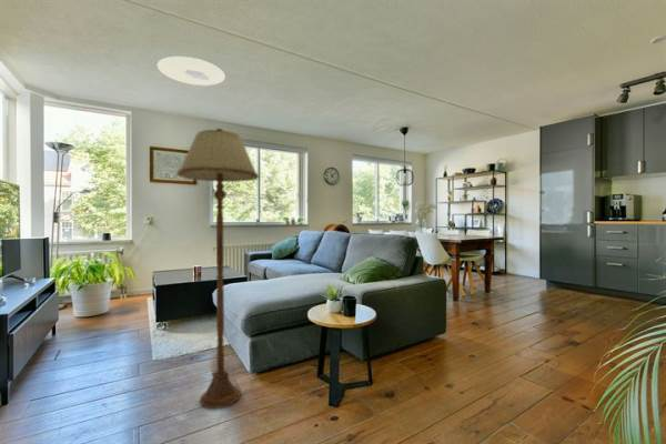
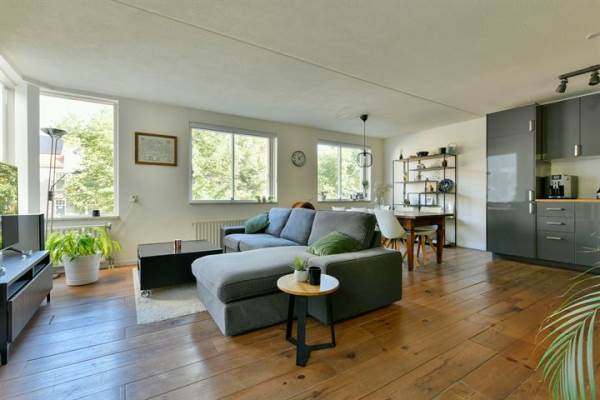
- floor lamp (219, 263)
- ceiling light (192, 69)
